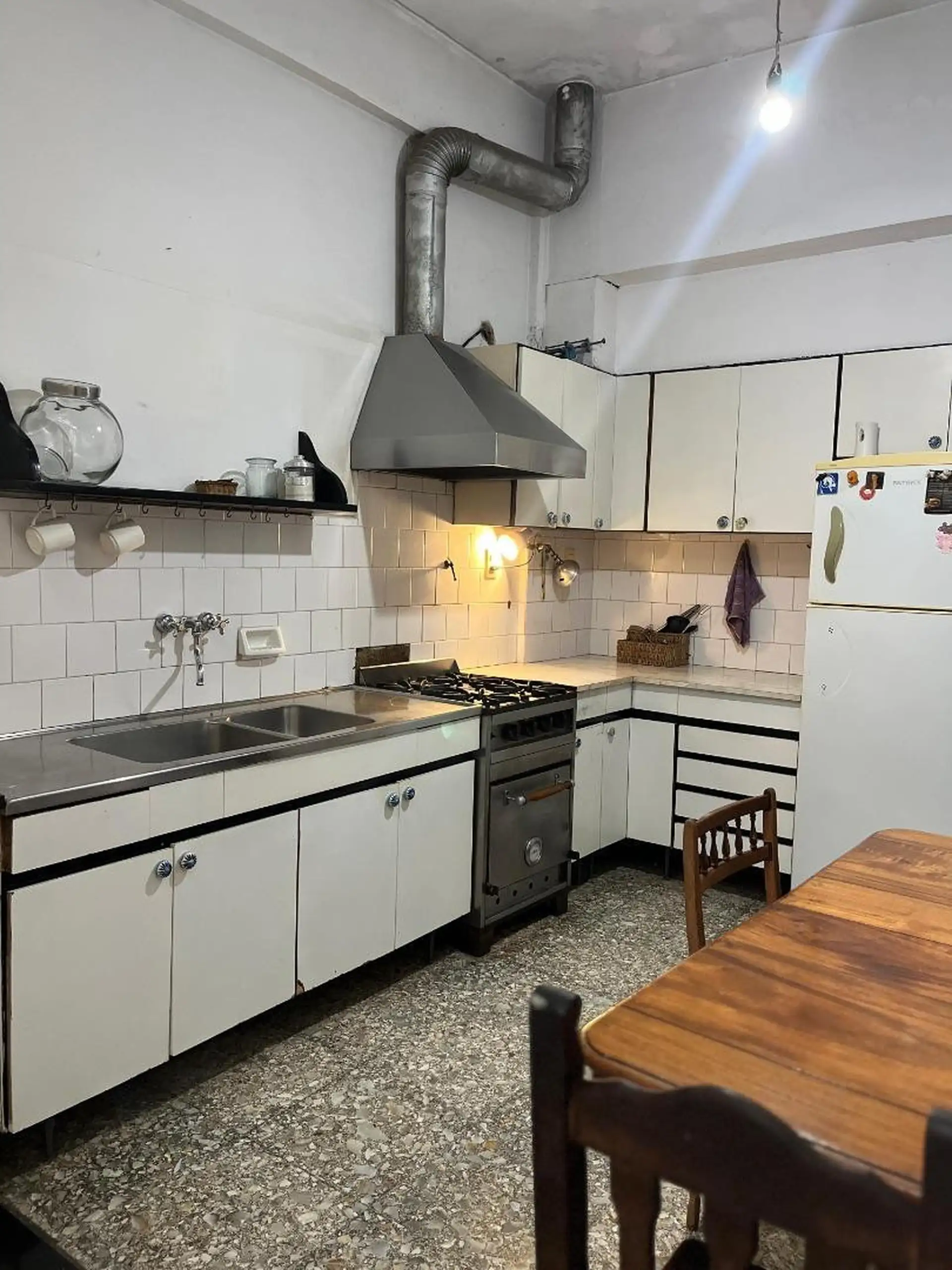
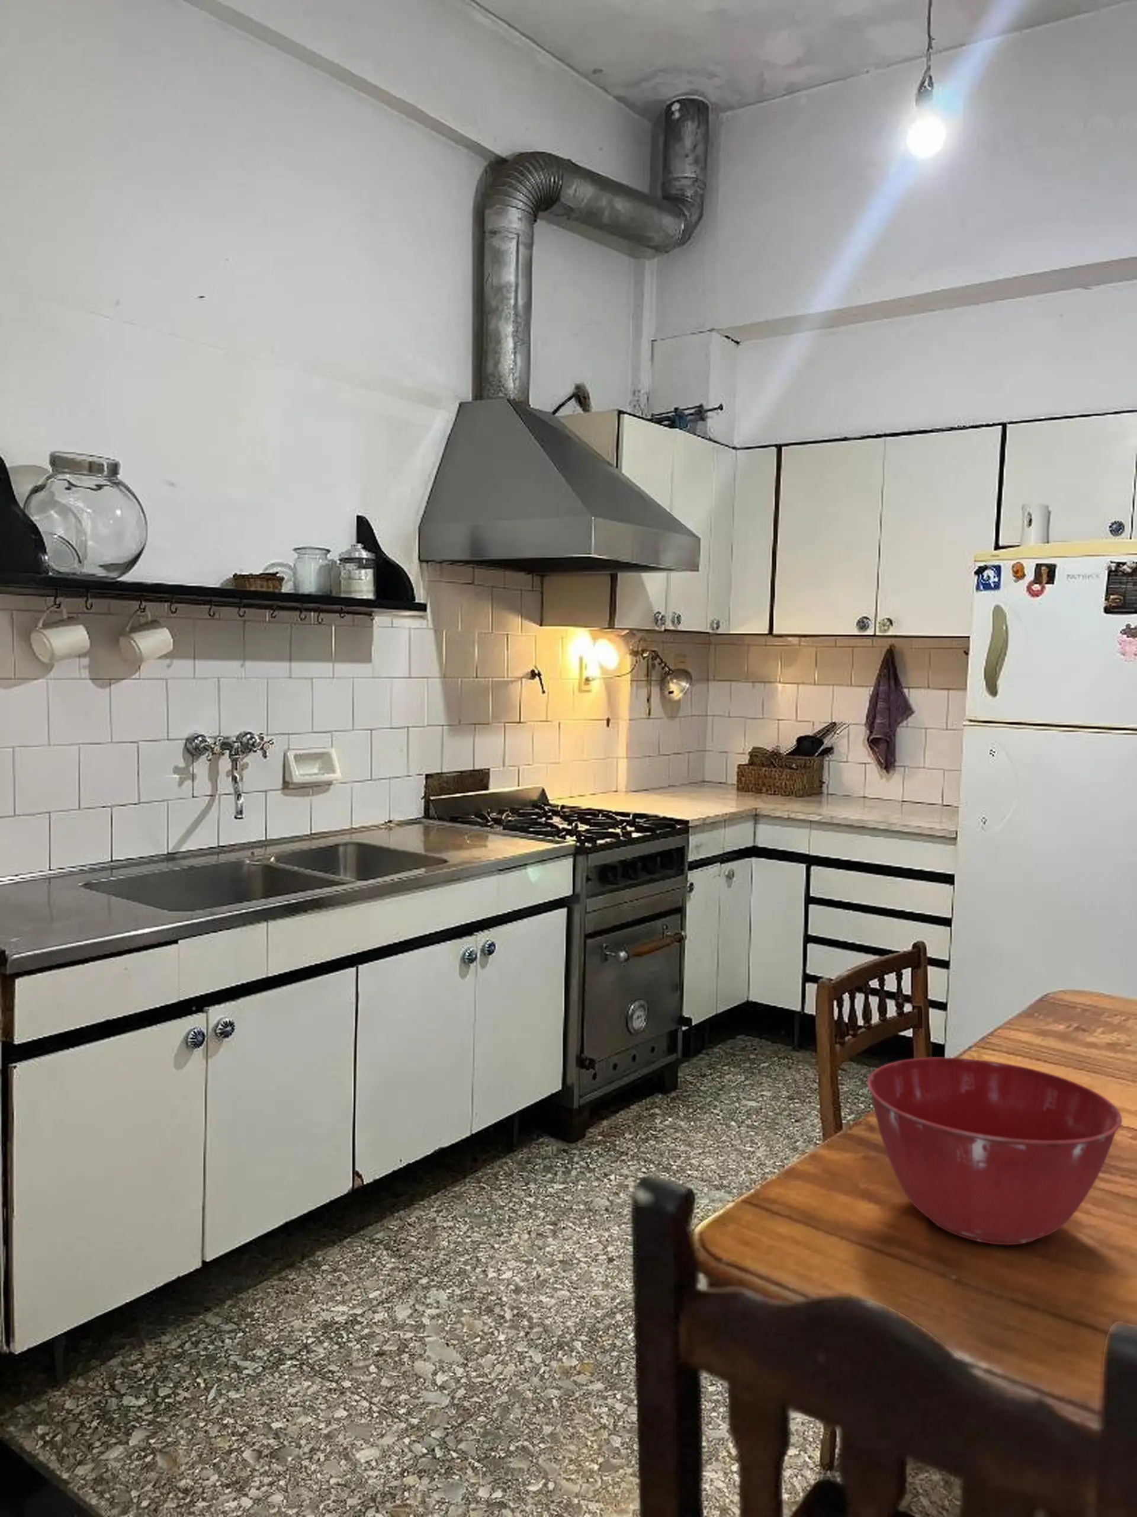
+ mixing bowl (987, 1155)
